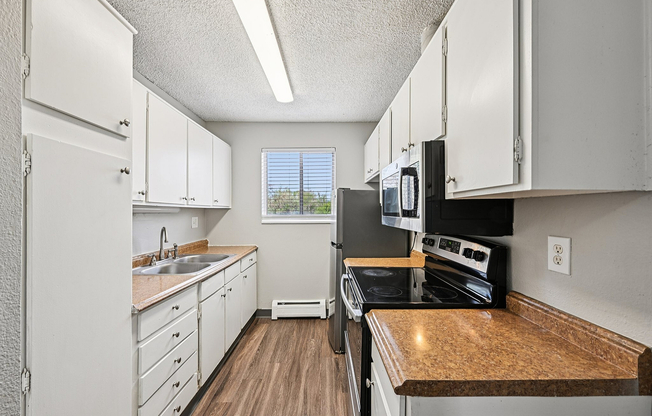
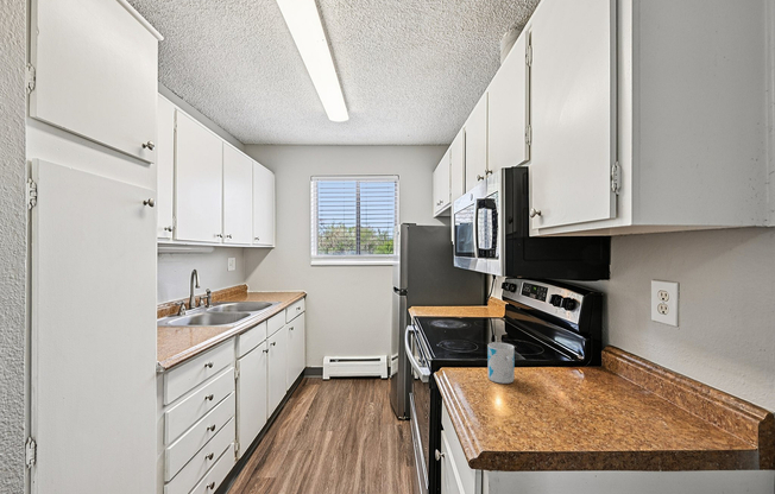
+ mug (503, 363)
